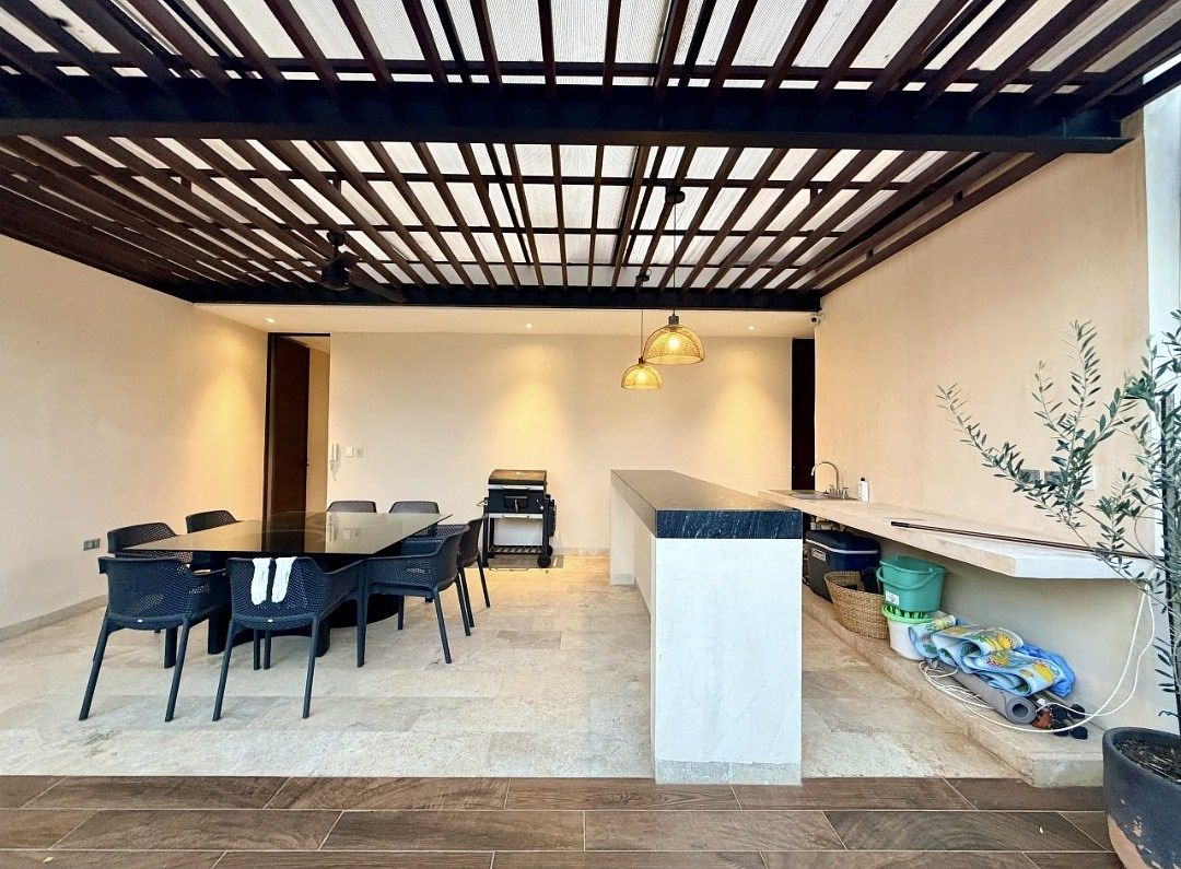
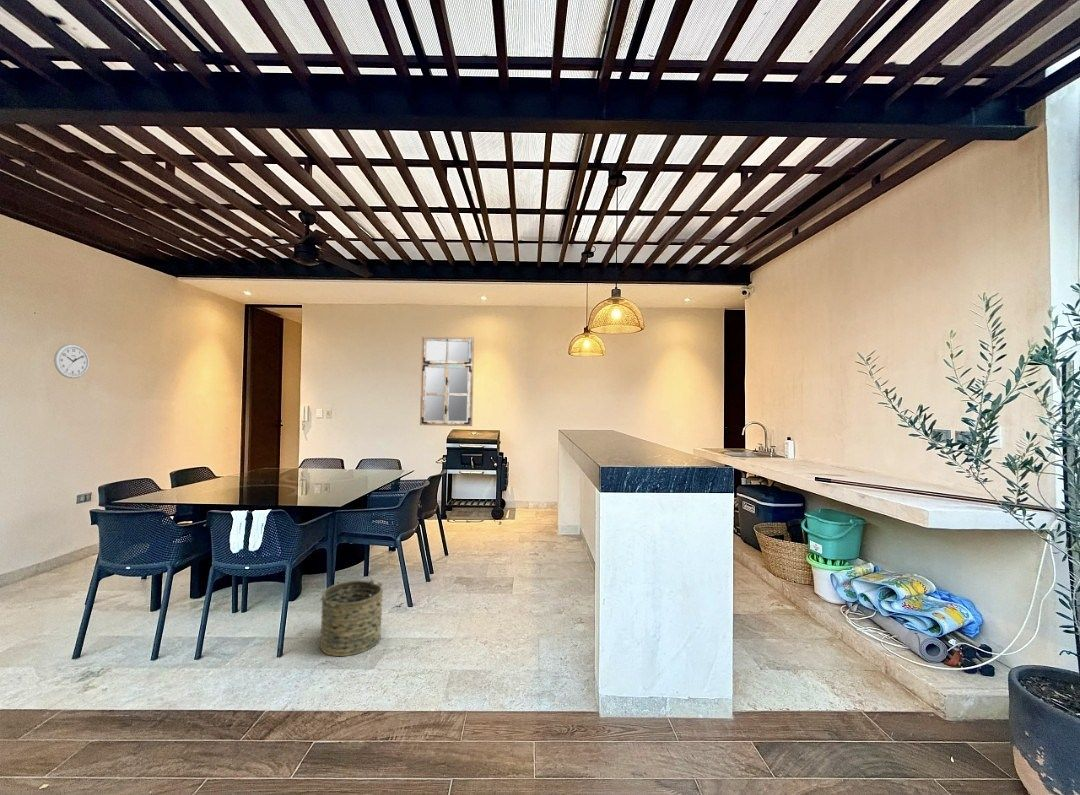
+ bucket (352, 615)
+ wall clock (73, 361)
+ mirror (446, 381)
